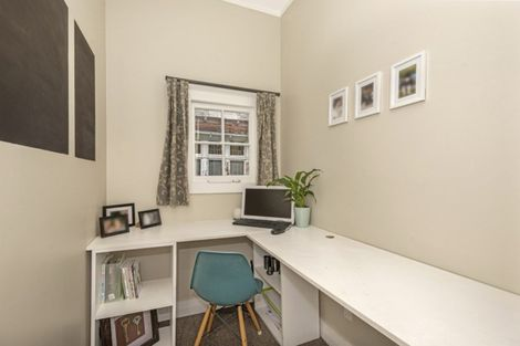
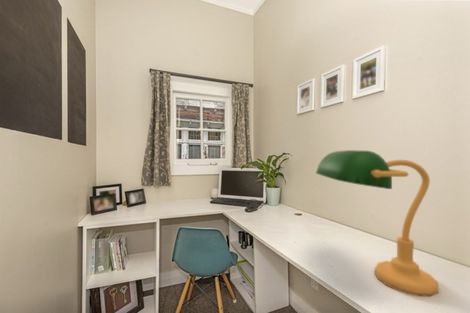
+ desk lamp (378, 187)
